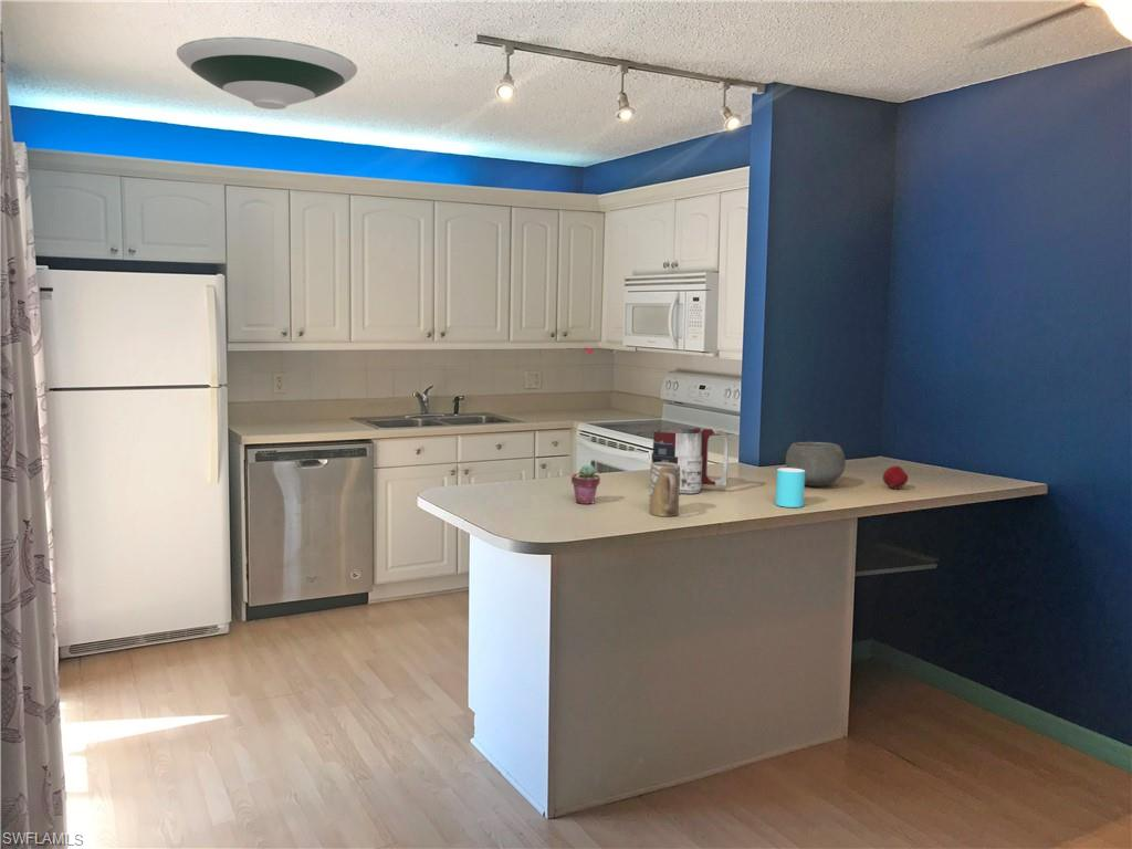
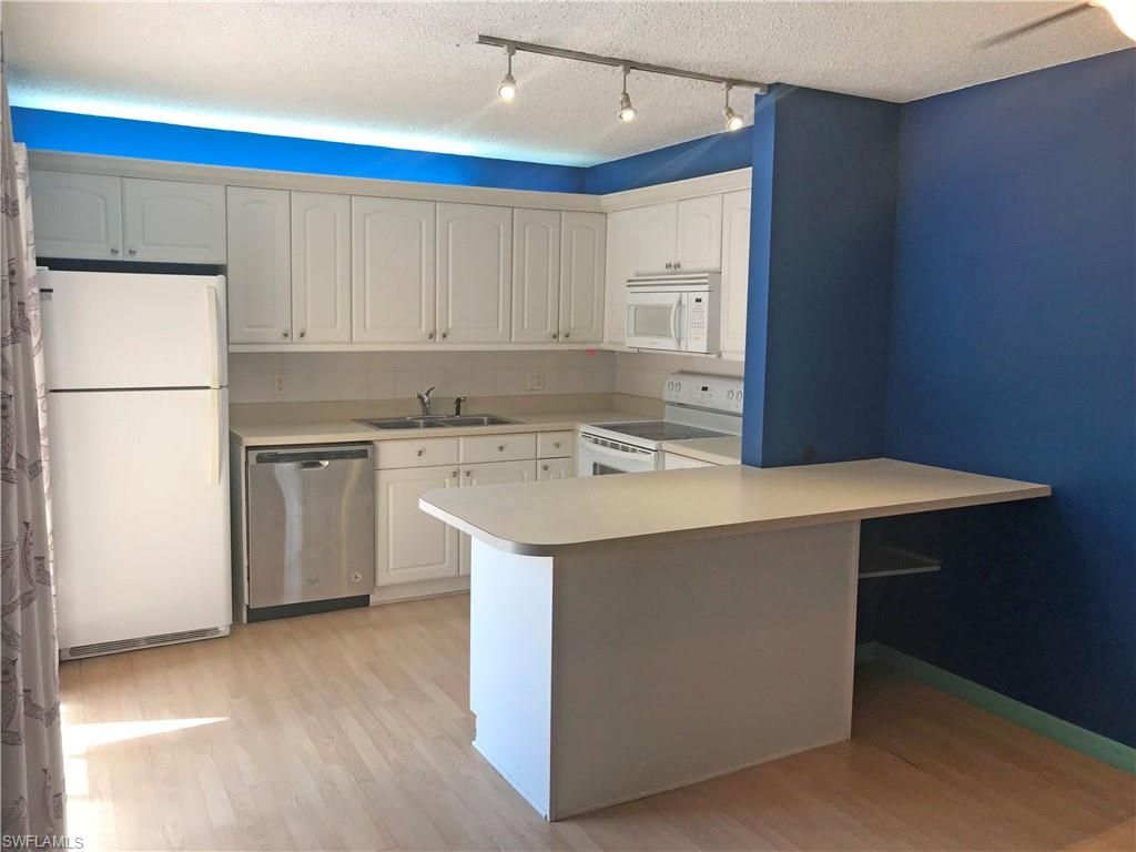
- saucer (269, 84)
- cup (794, 486)
- mug (669, 490)
- apple (894, 476)
- mug (690, 459)
- potted succulent (585, 483)
- bowl (815, 464)
